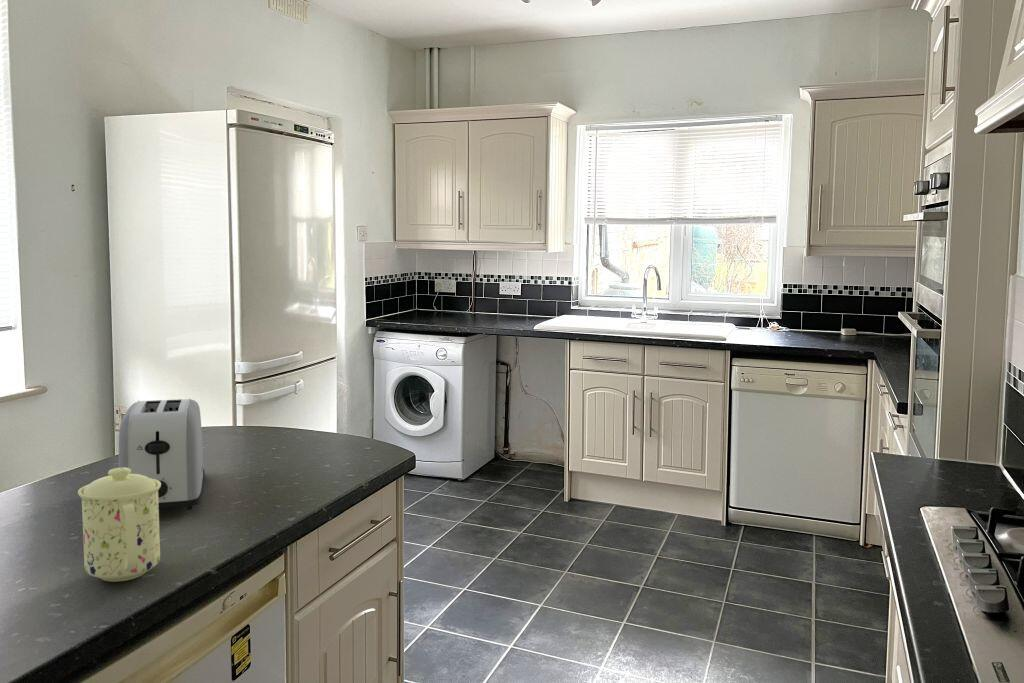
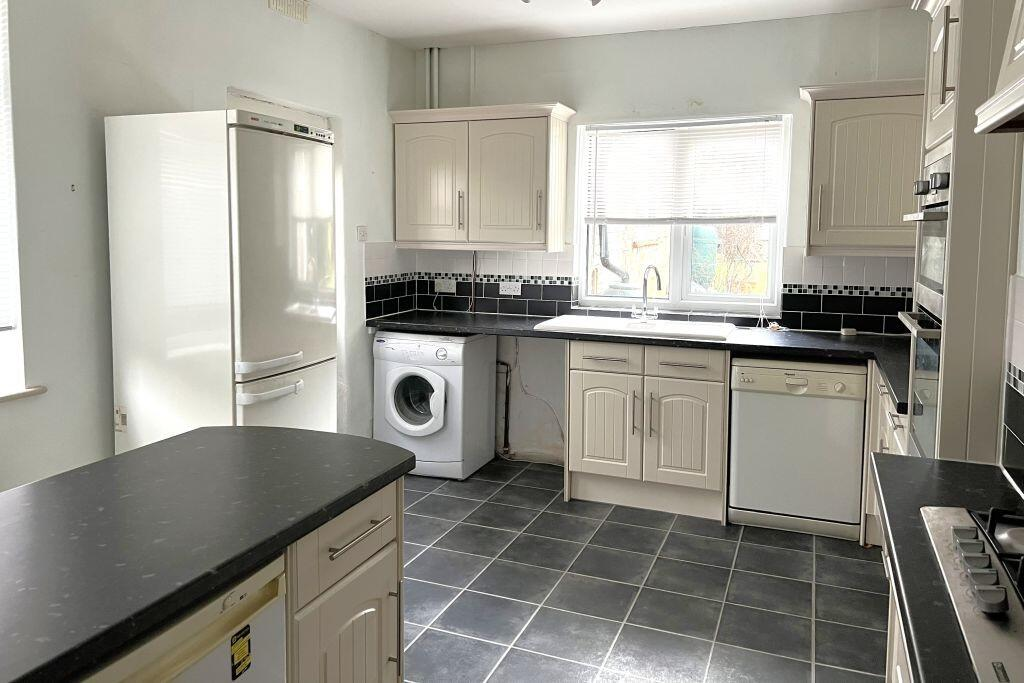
- mug (122, 523)
- toaster (163, 450)
